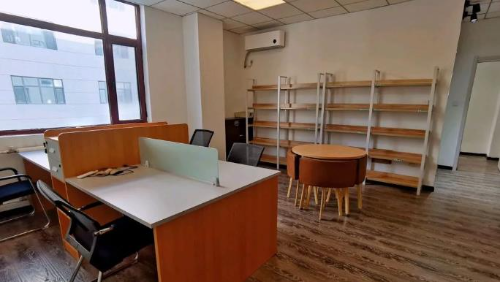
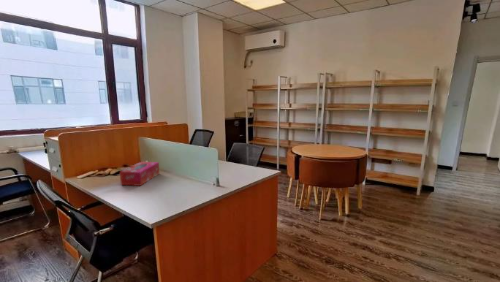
+ tissue box (141, 172)
